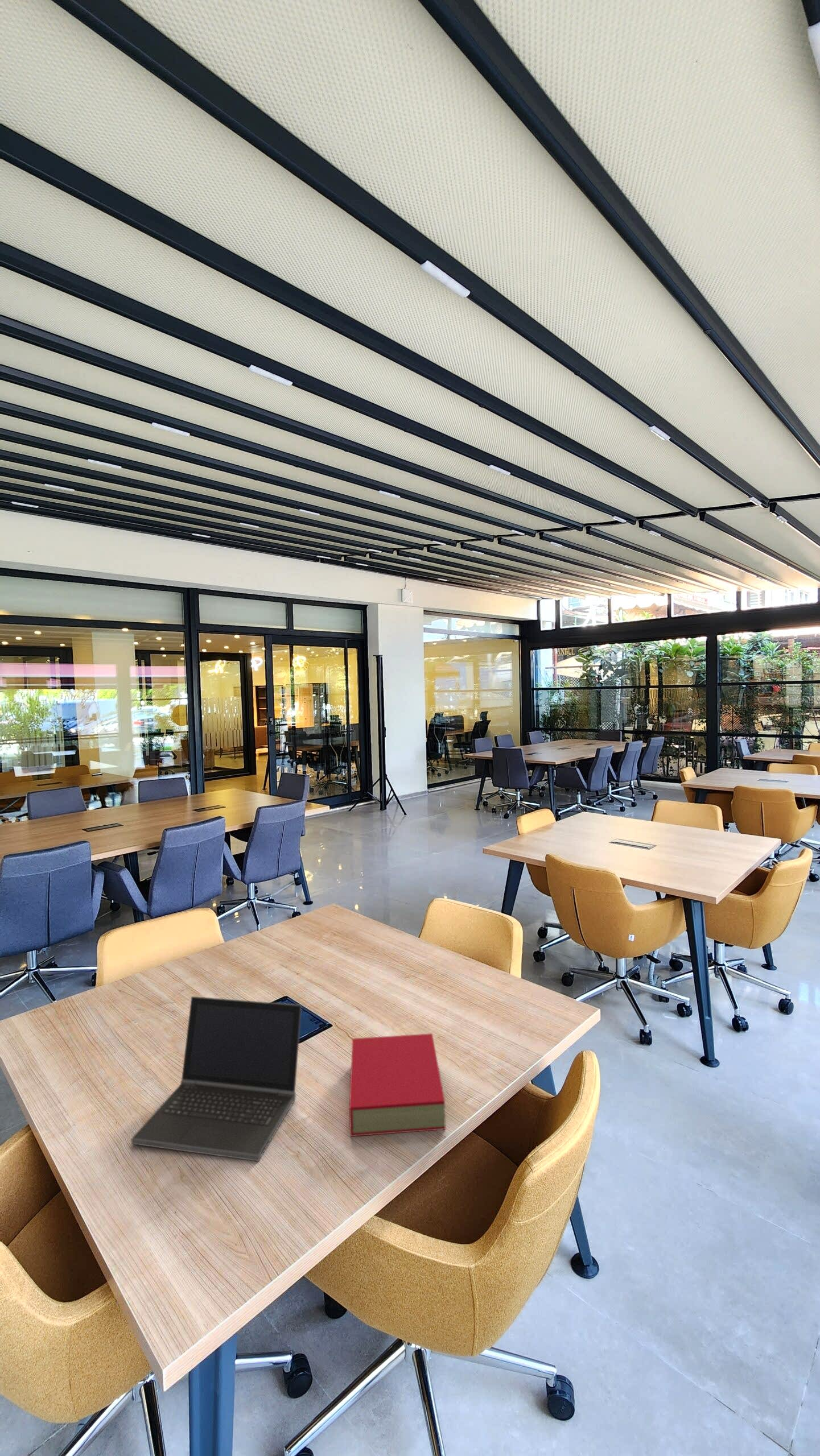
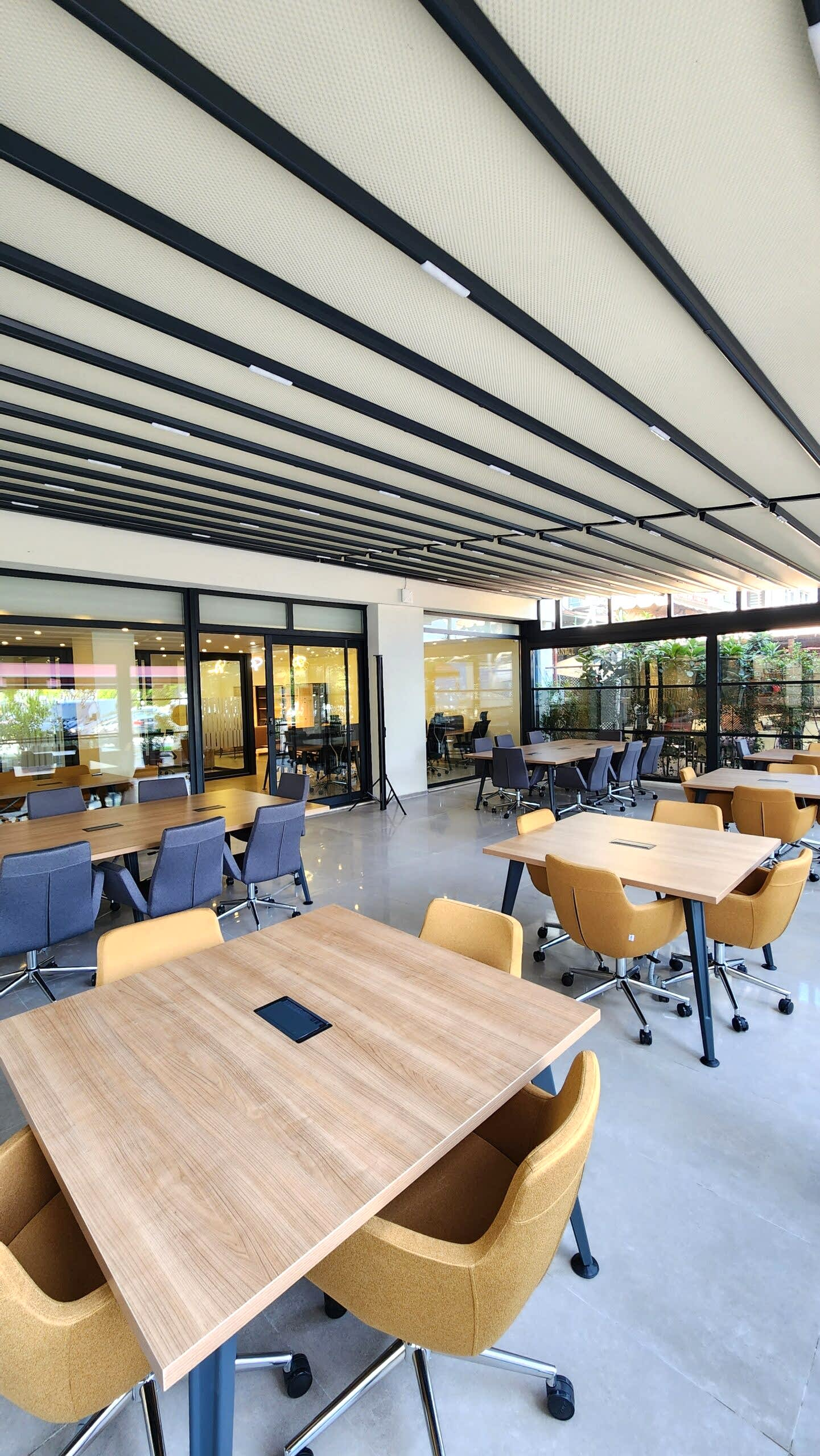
- book (395, 1080)
- laptop computer (222, 1070)
